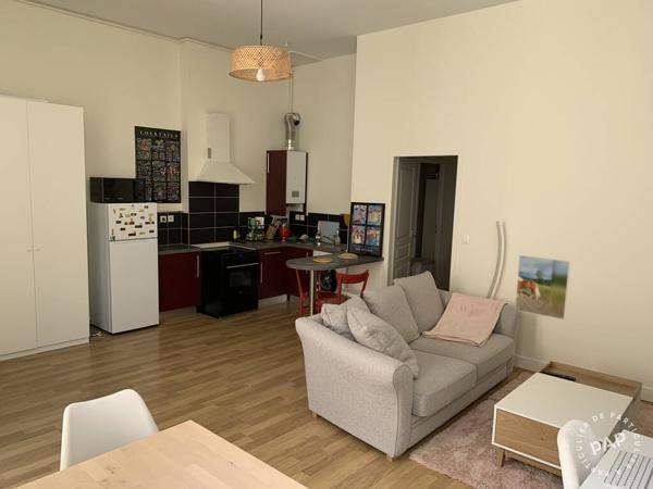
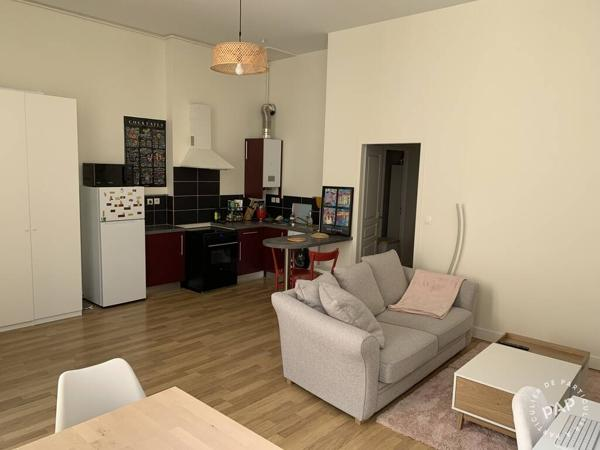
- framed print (541, 286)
